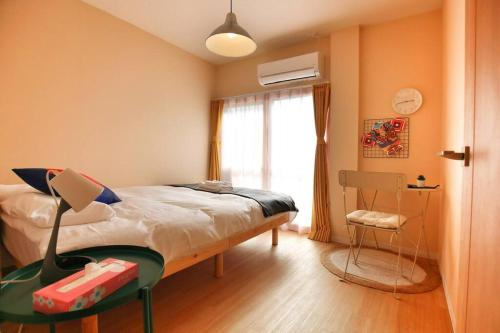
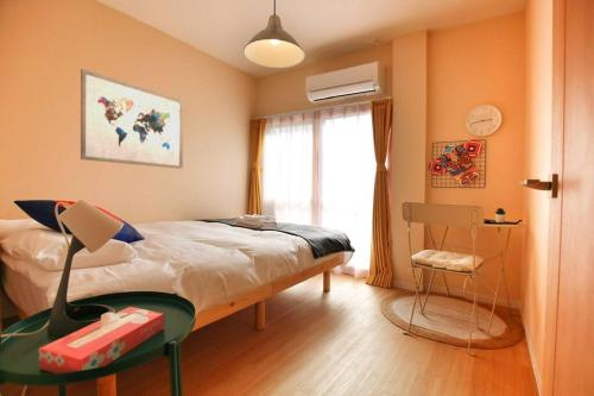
+ wall art (139, 125)
